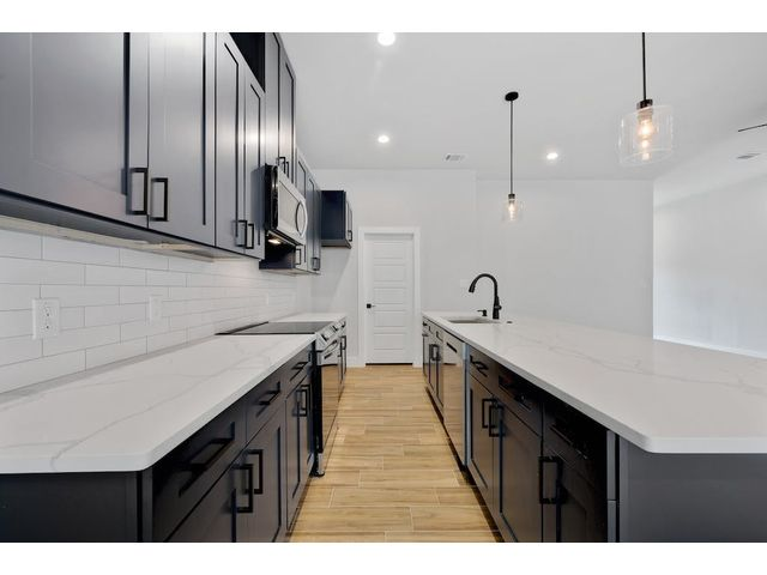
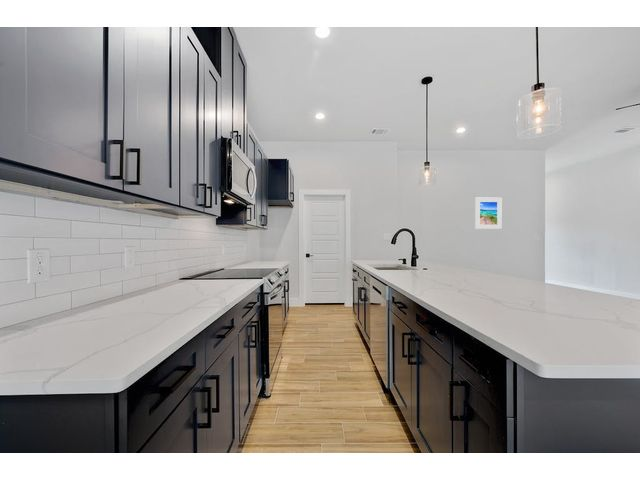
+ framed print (488, 213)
